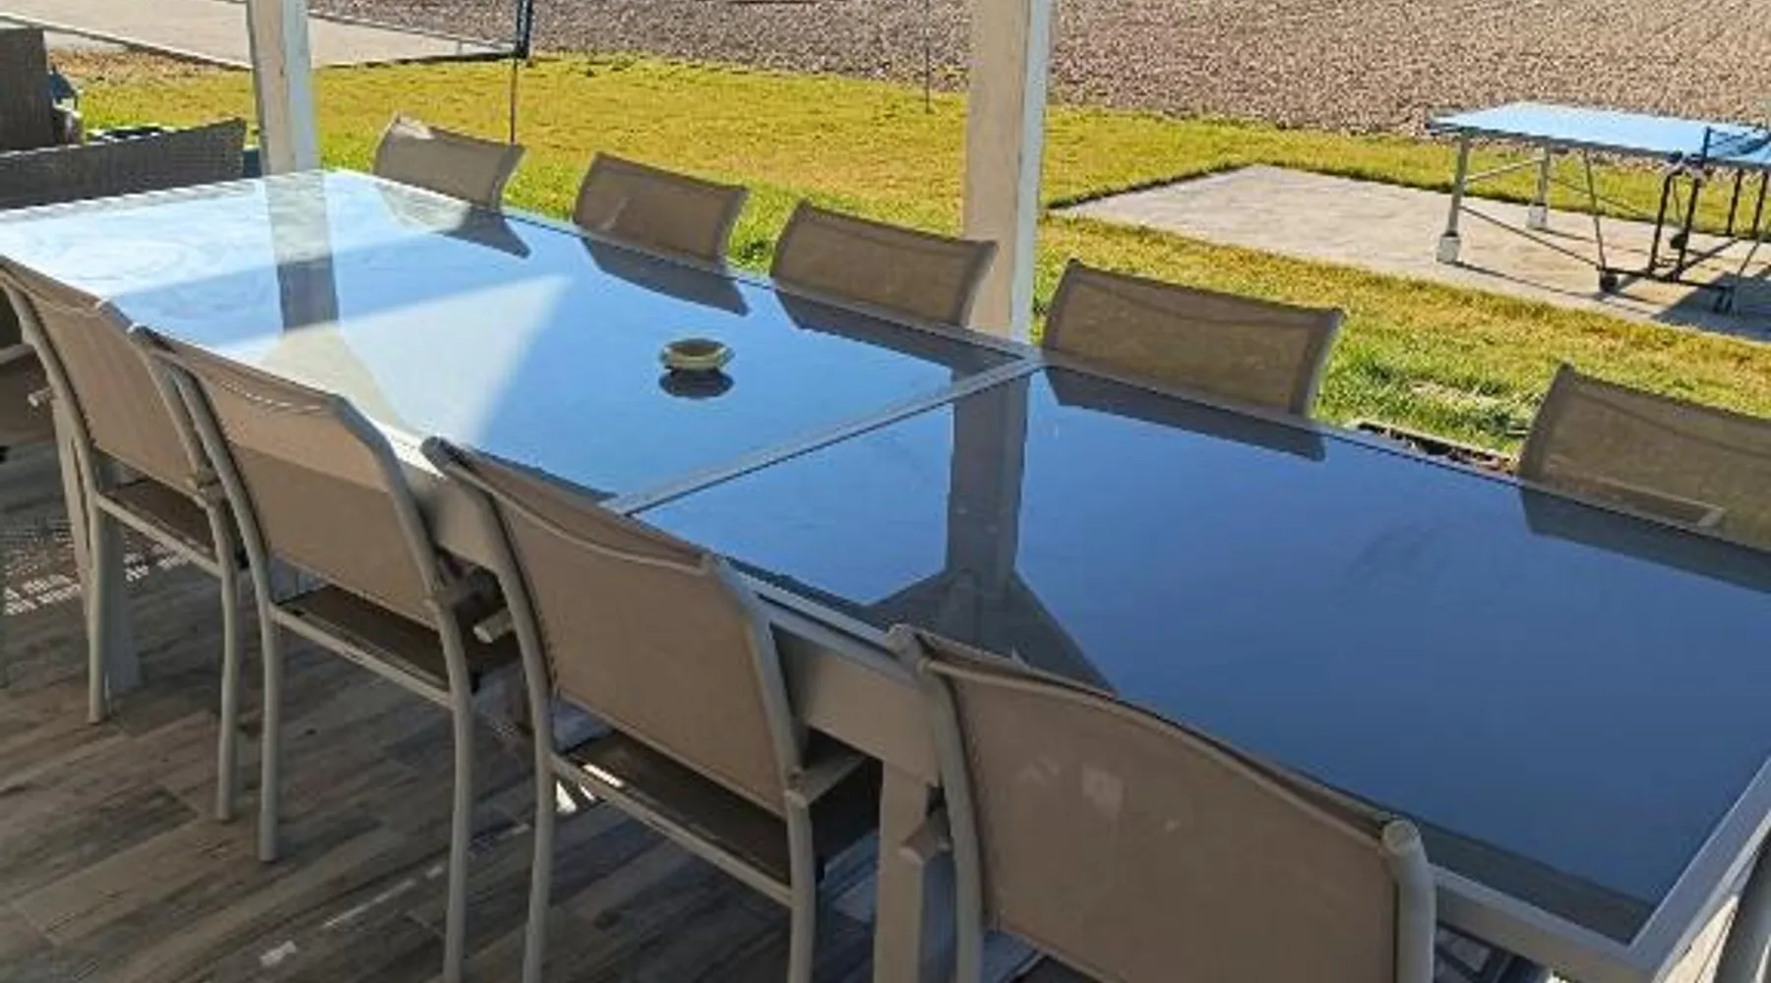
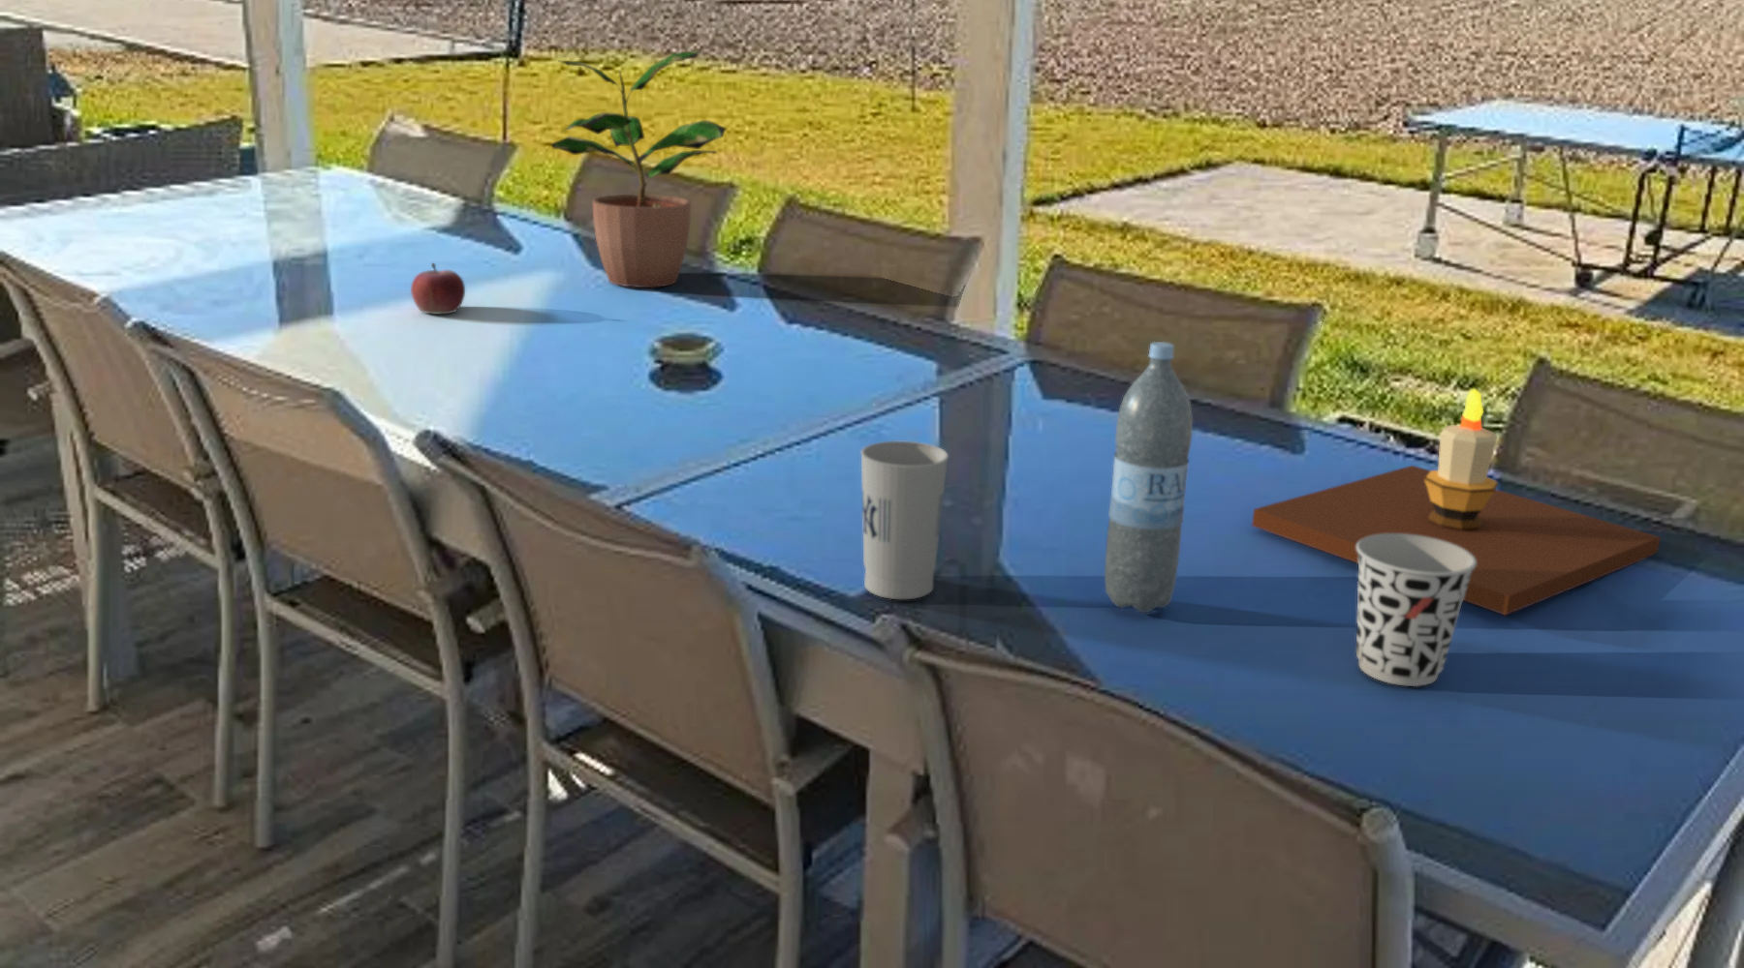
+ cup (901, 521)
+ fruit (438, 286)
+ water bottle (1149, 479)
+ cup (1406, 612)
+ candle (1462, 465)
+ potted plant (633, 167)
